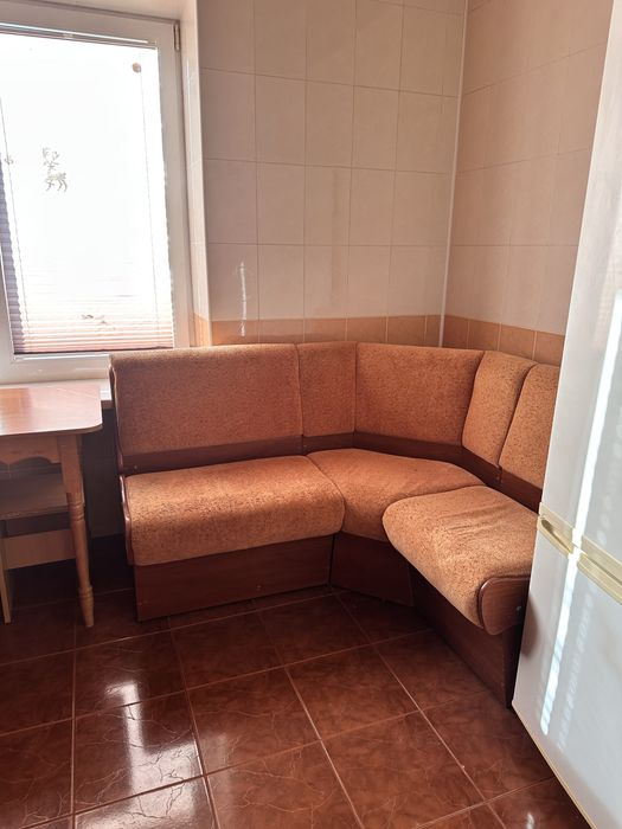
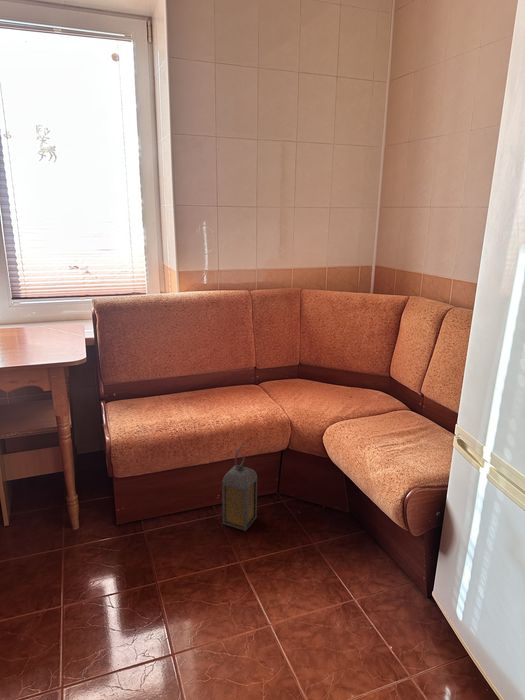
+ lantern (239, 484)
